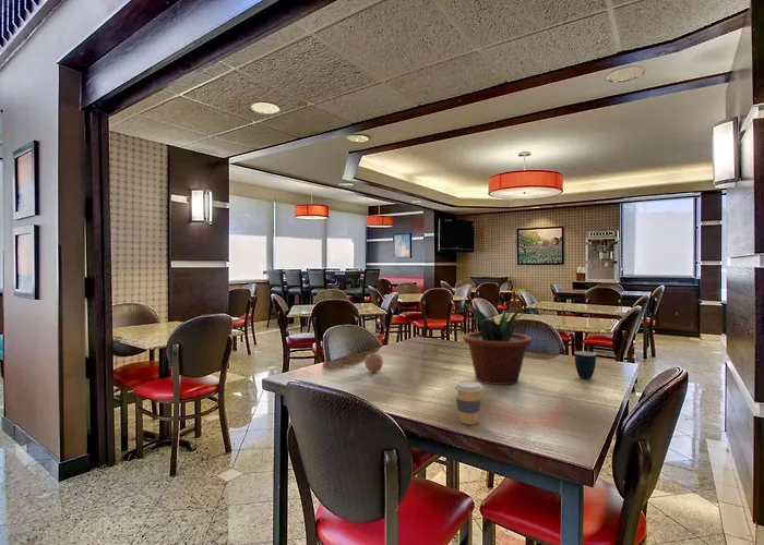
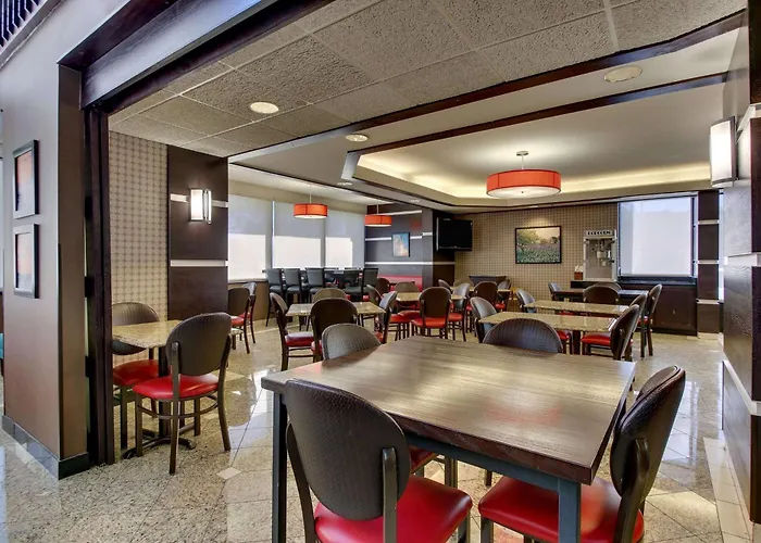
- mug (583, 365)
- coffee cup (468, 402)
- fruit (373, 362)
- potted plant (496, 342)
